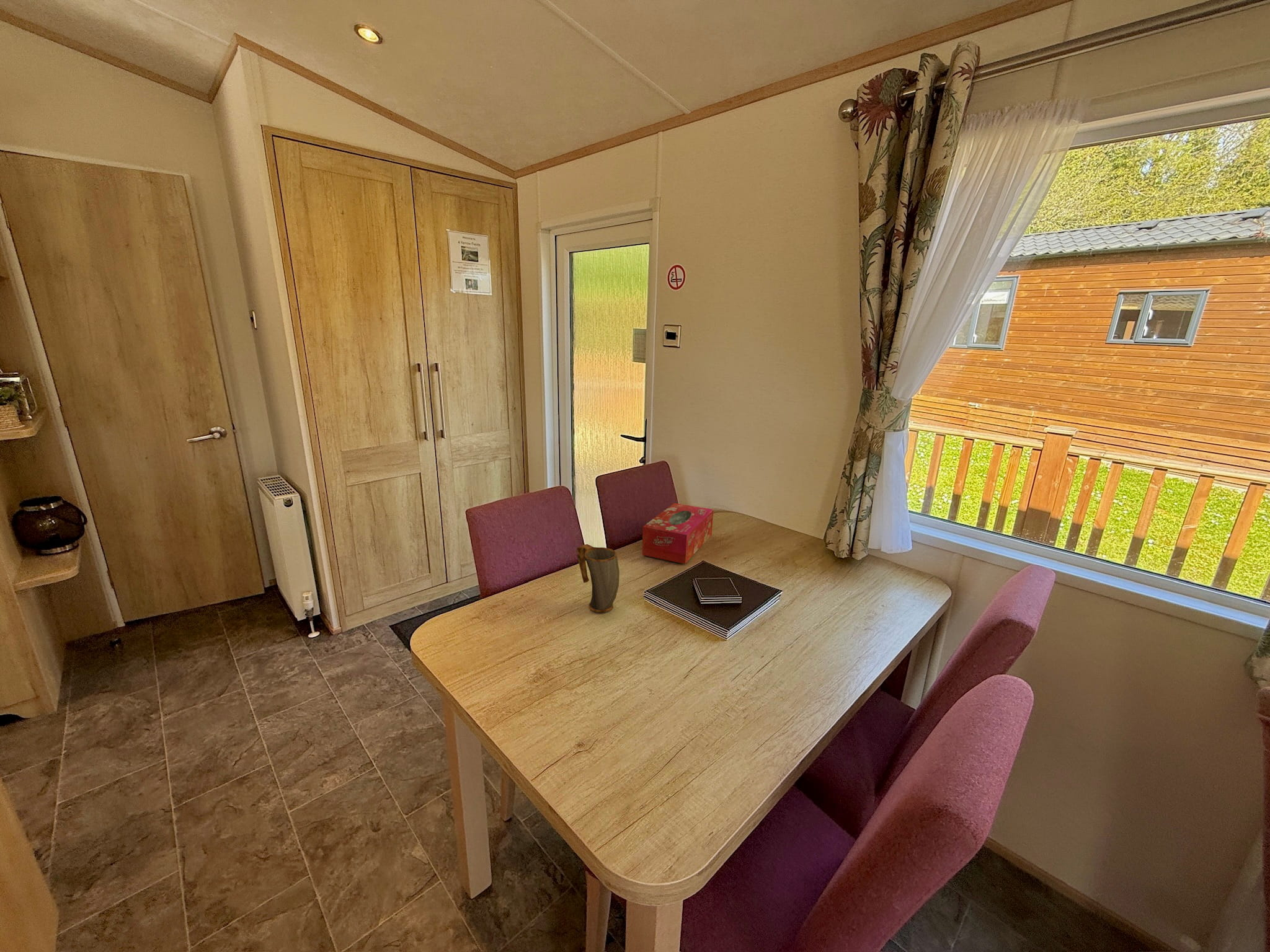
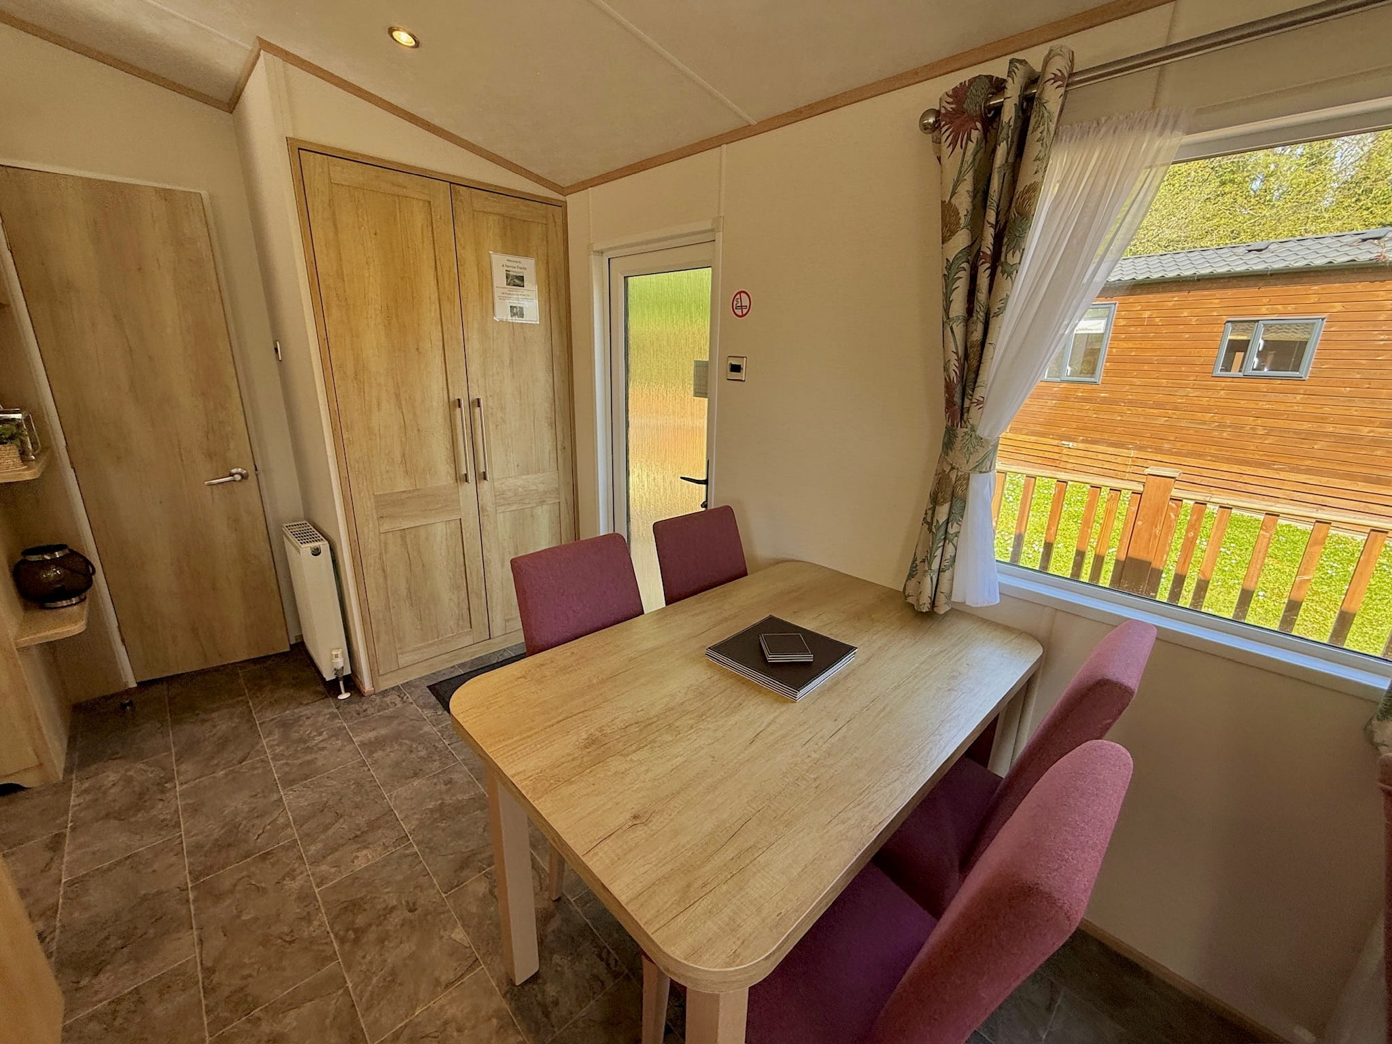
- tissue box (679, 531)
- mug (597, 578)
